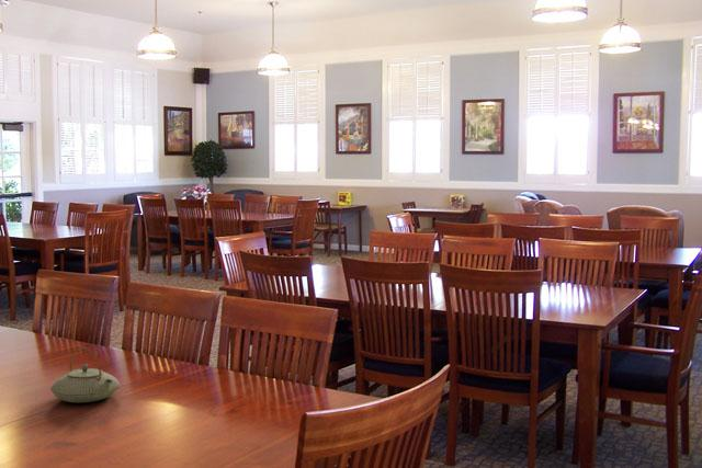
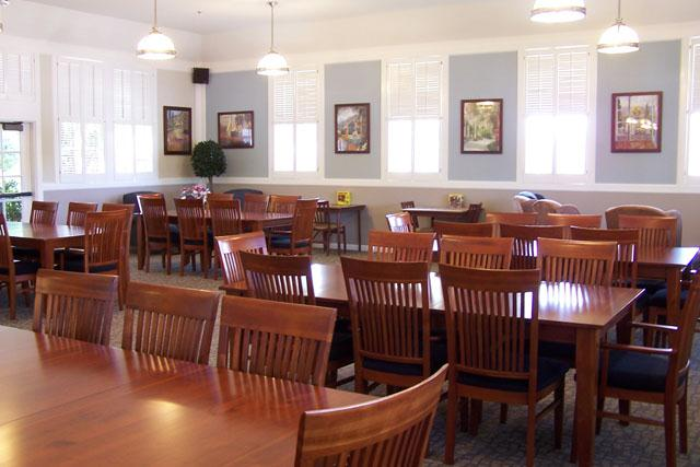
- teapot (87, 373)
